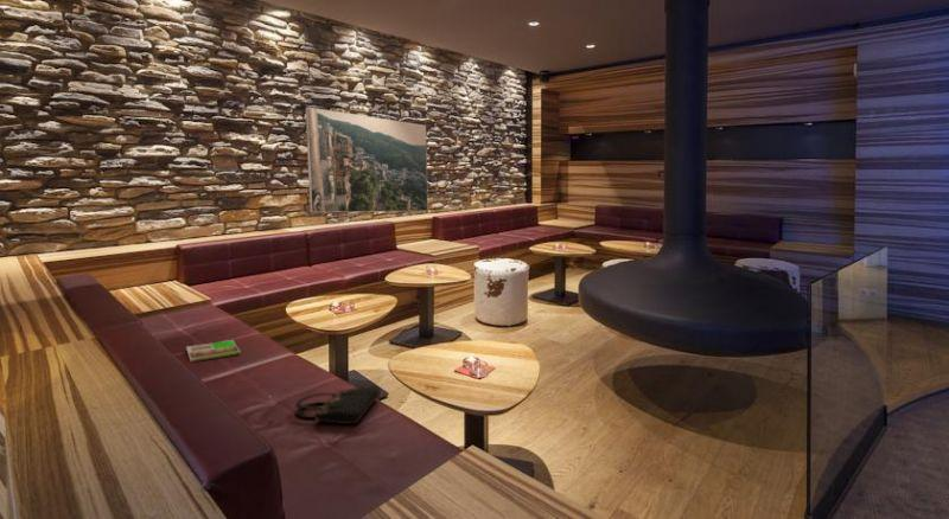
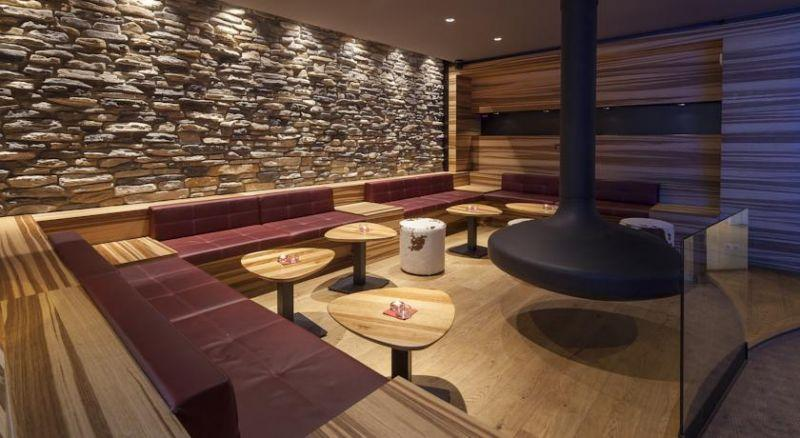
- magazine (212, 350)
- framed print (372, 165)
- handbag (332, 404)
